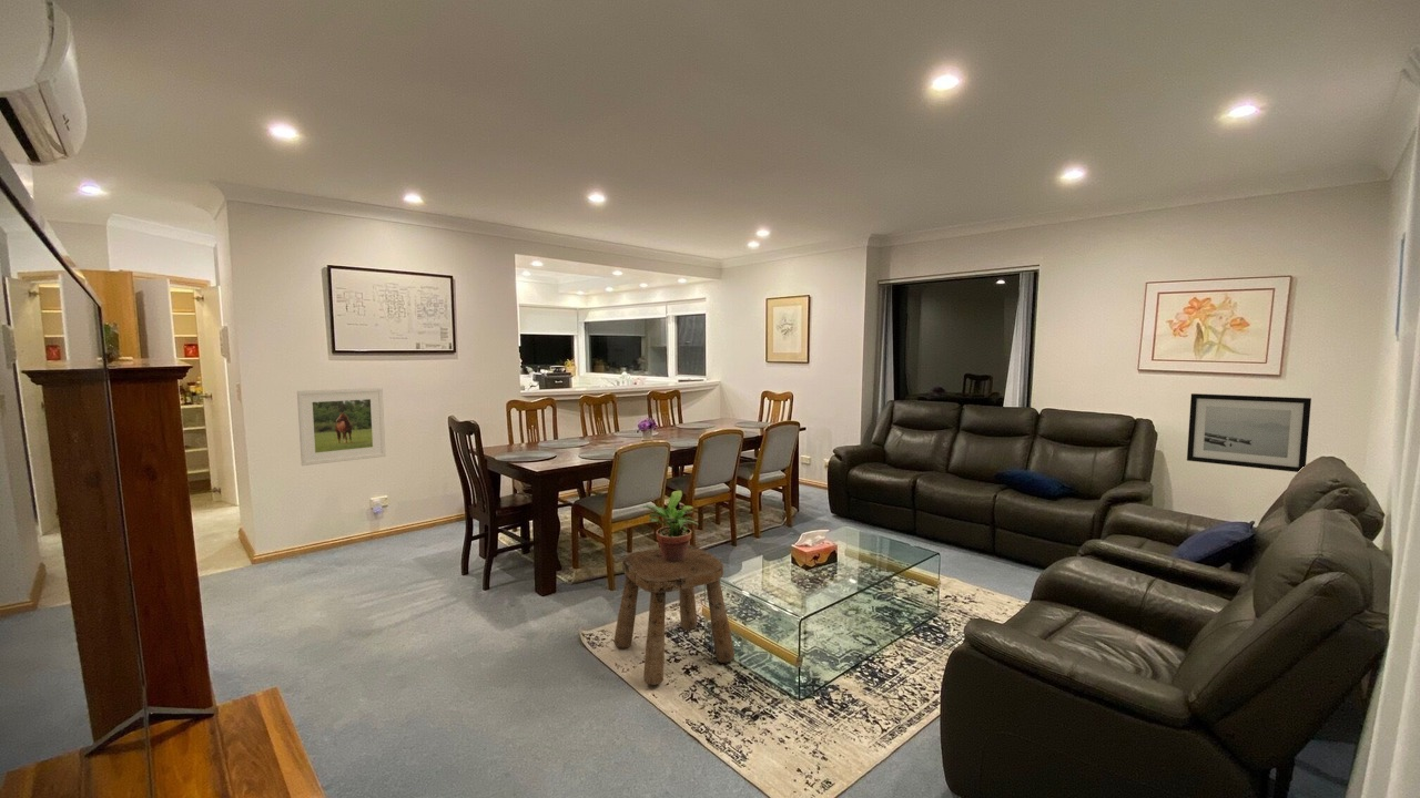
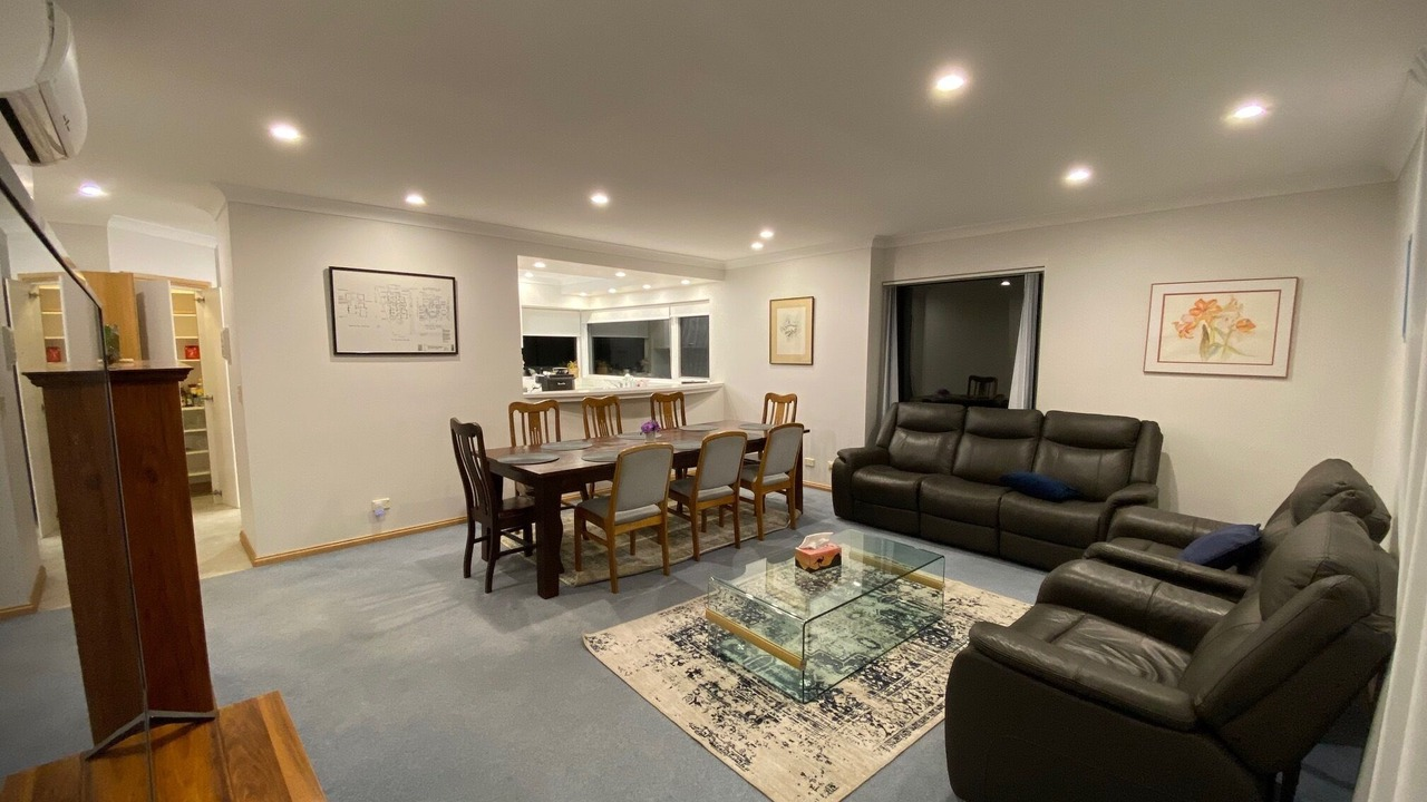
- potted plant (671, 528)
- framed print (343, 424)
- wall art (1245, 431)
- stool (665, 606)
